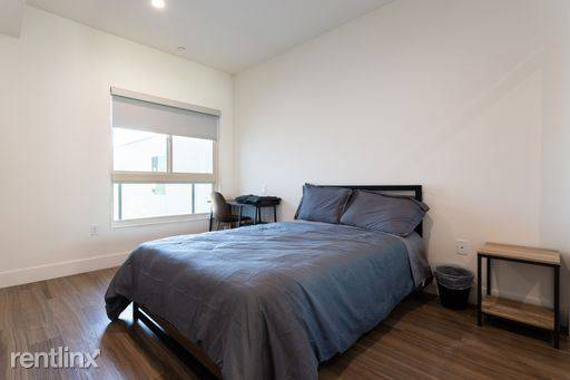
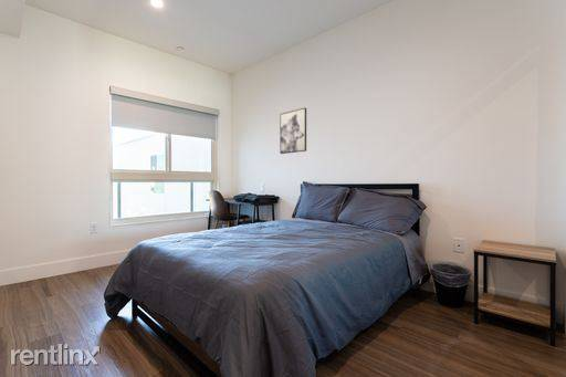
+ wall art (292, 132)
